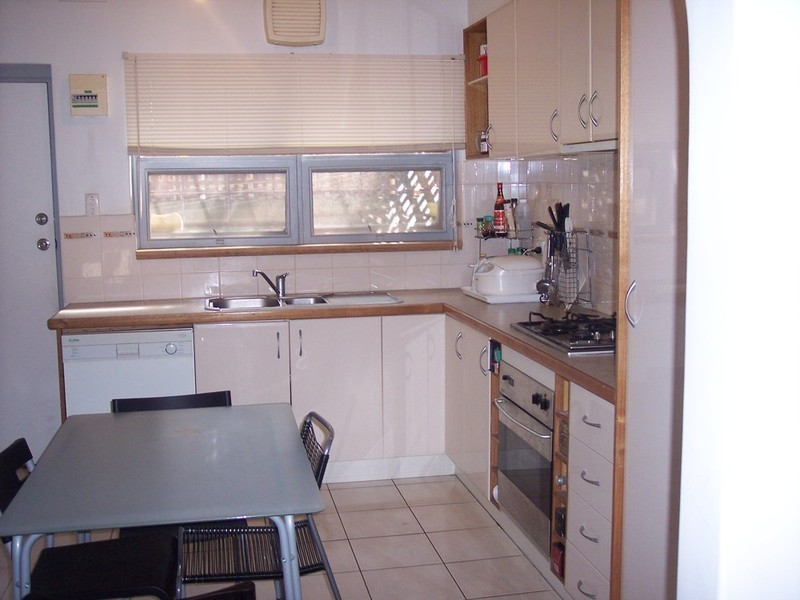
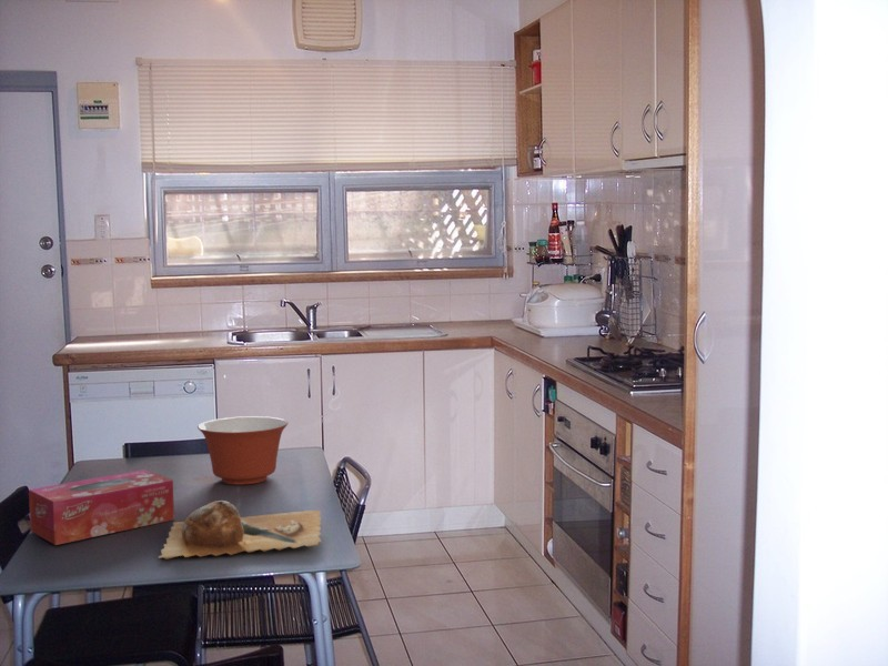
+ tissue box (102, 504)
+ mixing bowl (243, 451)
+ chopping board (243, 521)
